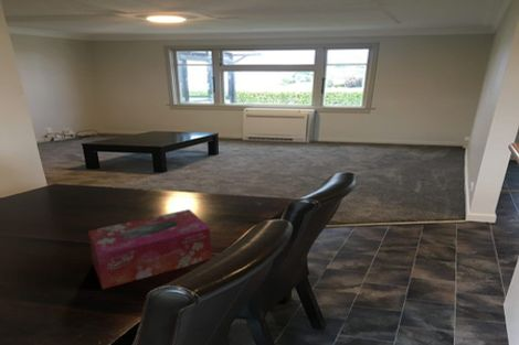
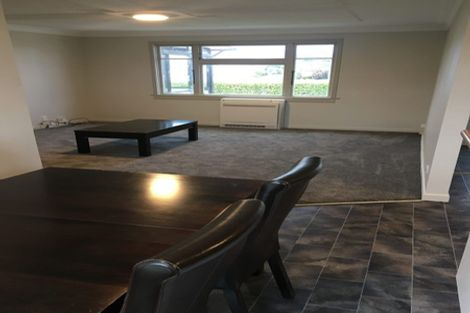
- tissue box (151, 245)
